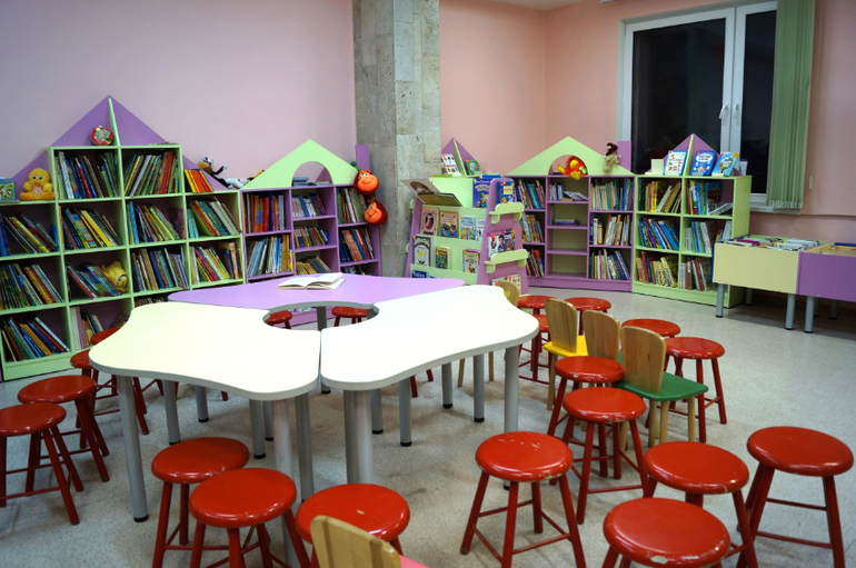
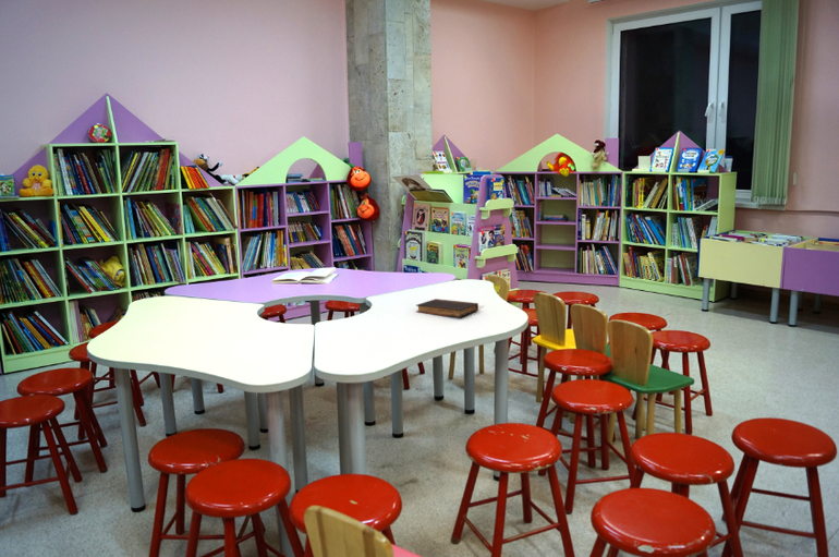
+ book (447, 307)
